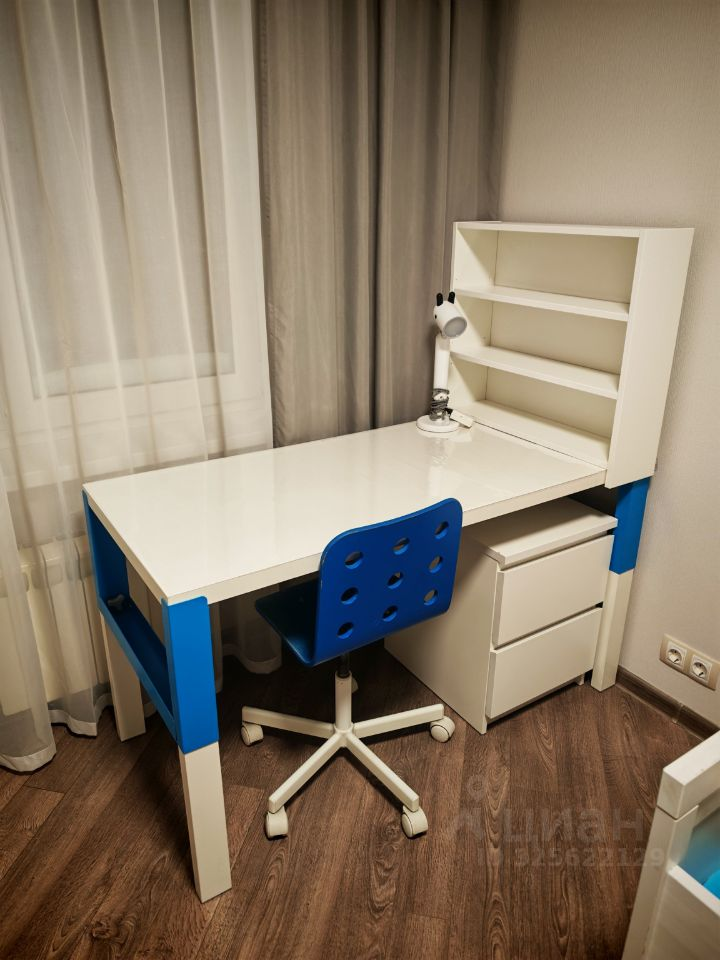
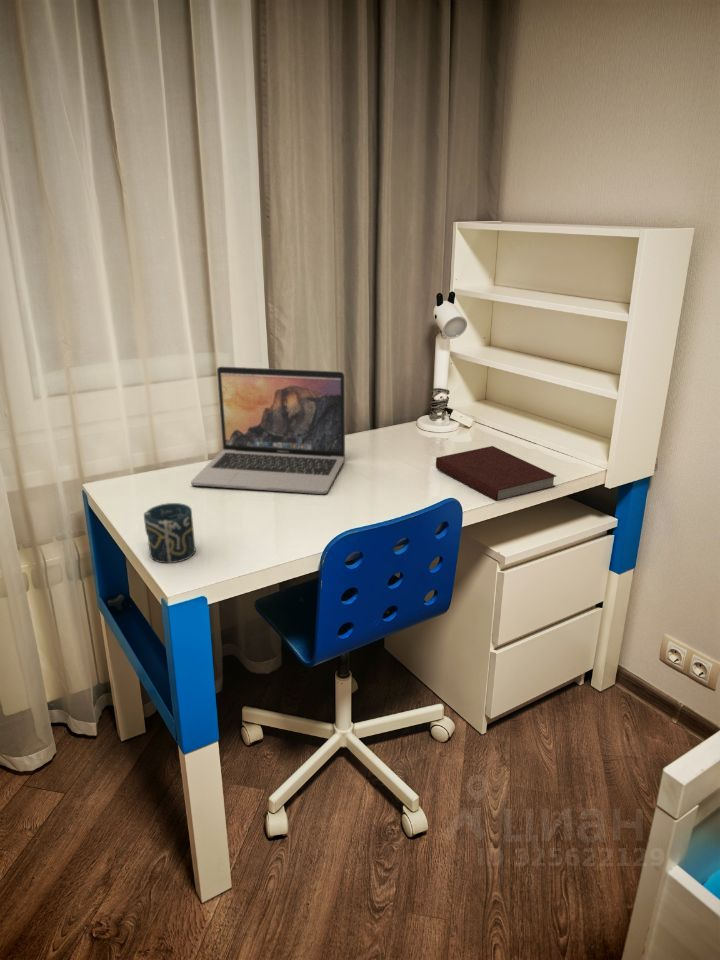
+ notebook (494, 471)
+ laptop (269, 427)
+ cup (166, 530)
